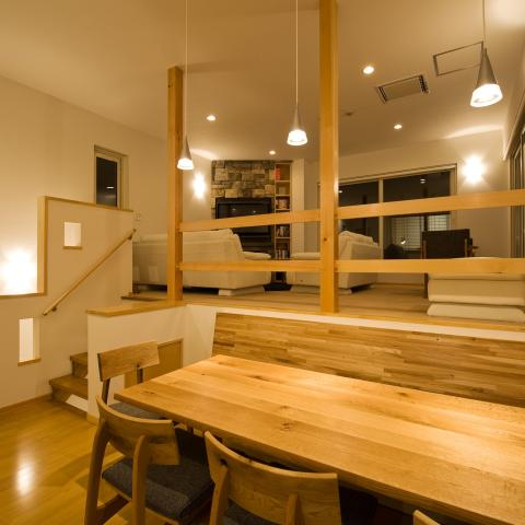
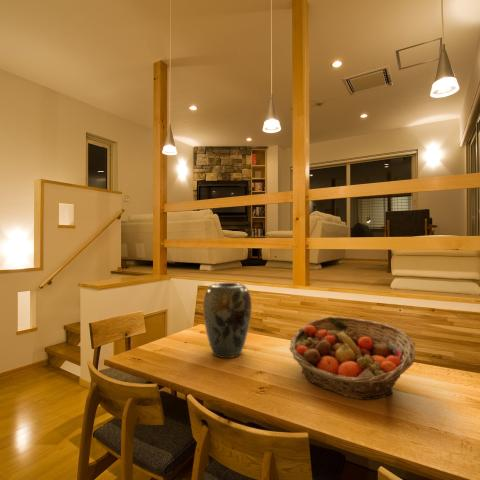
+ fruit basket (347, 353)
+ vase (227, 318)
